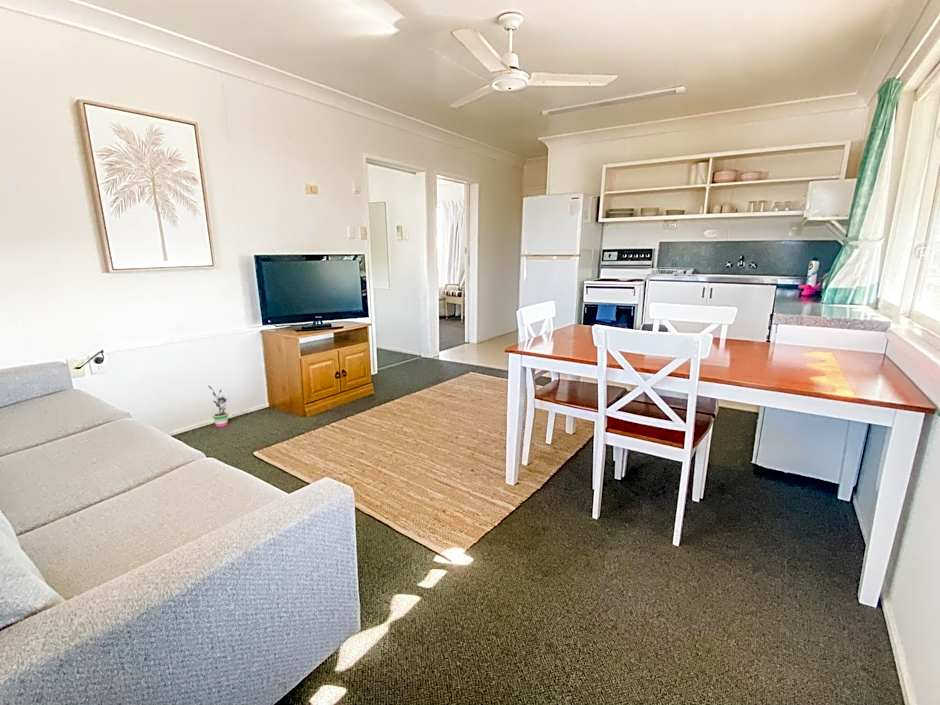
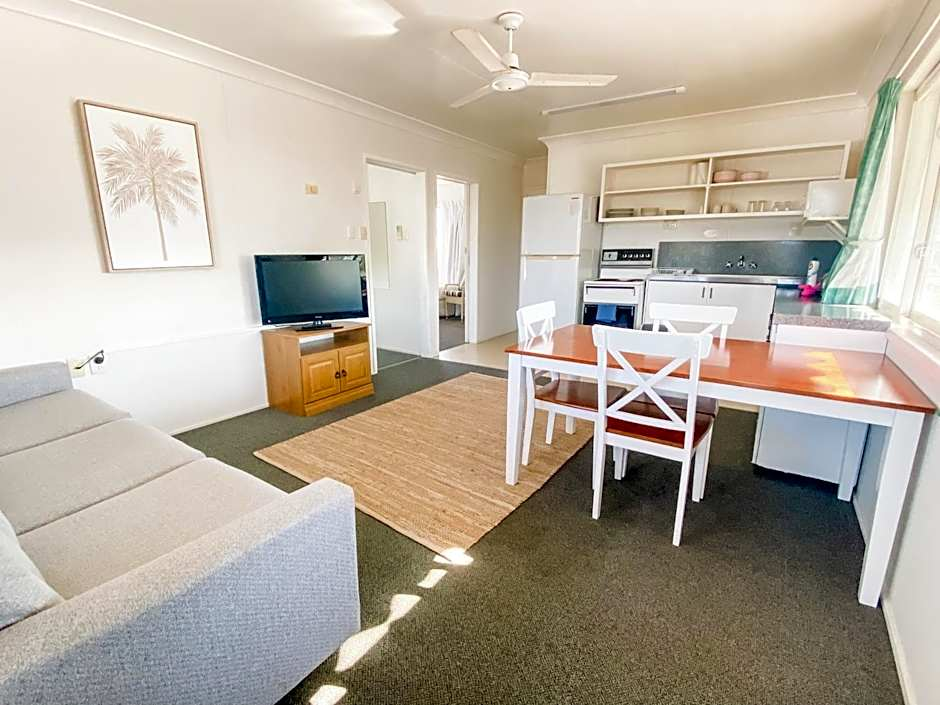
- potted plant (221, 404)
